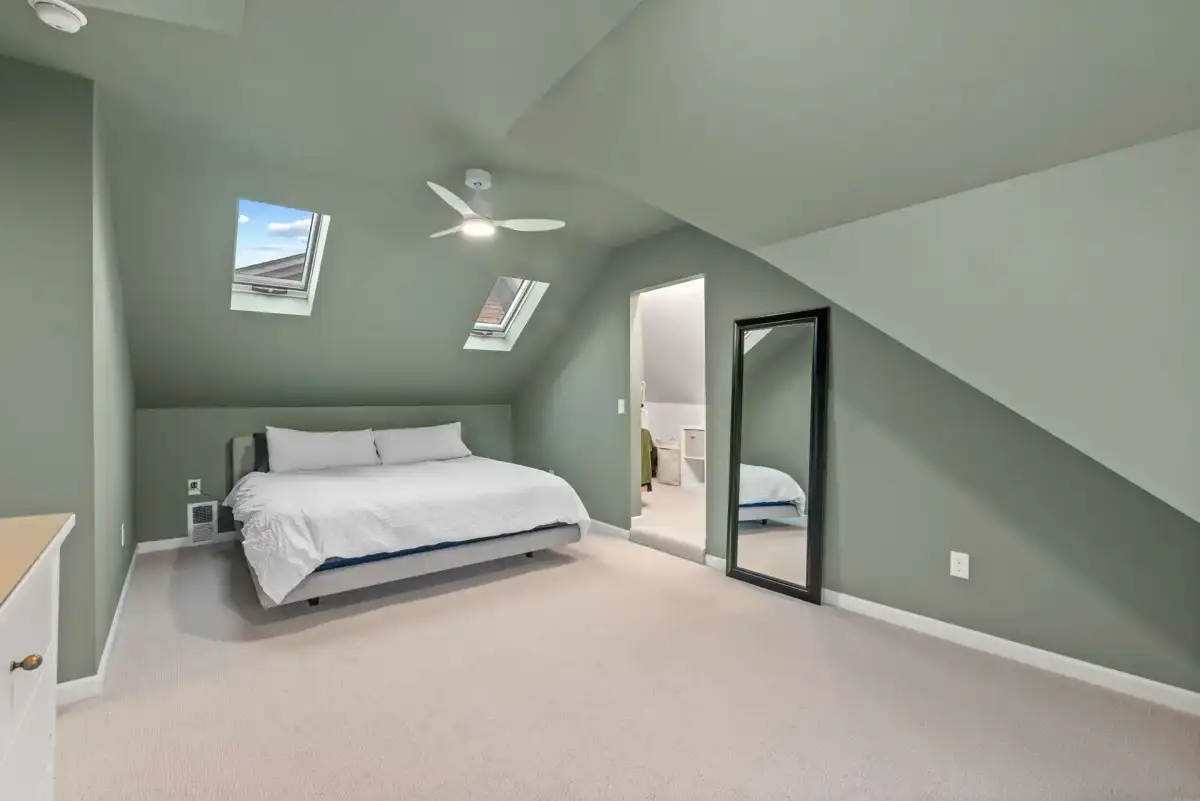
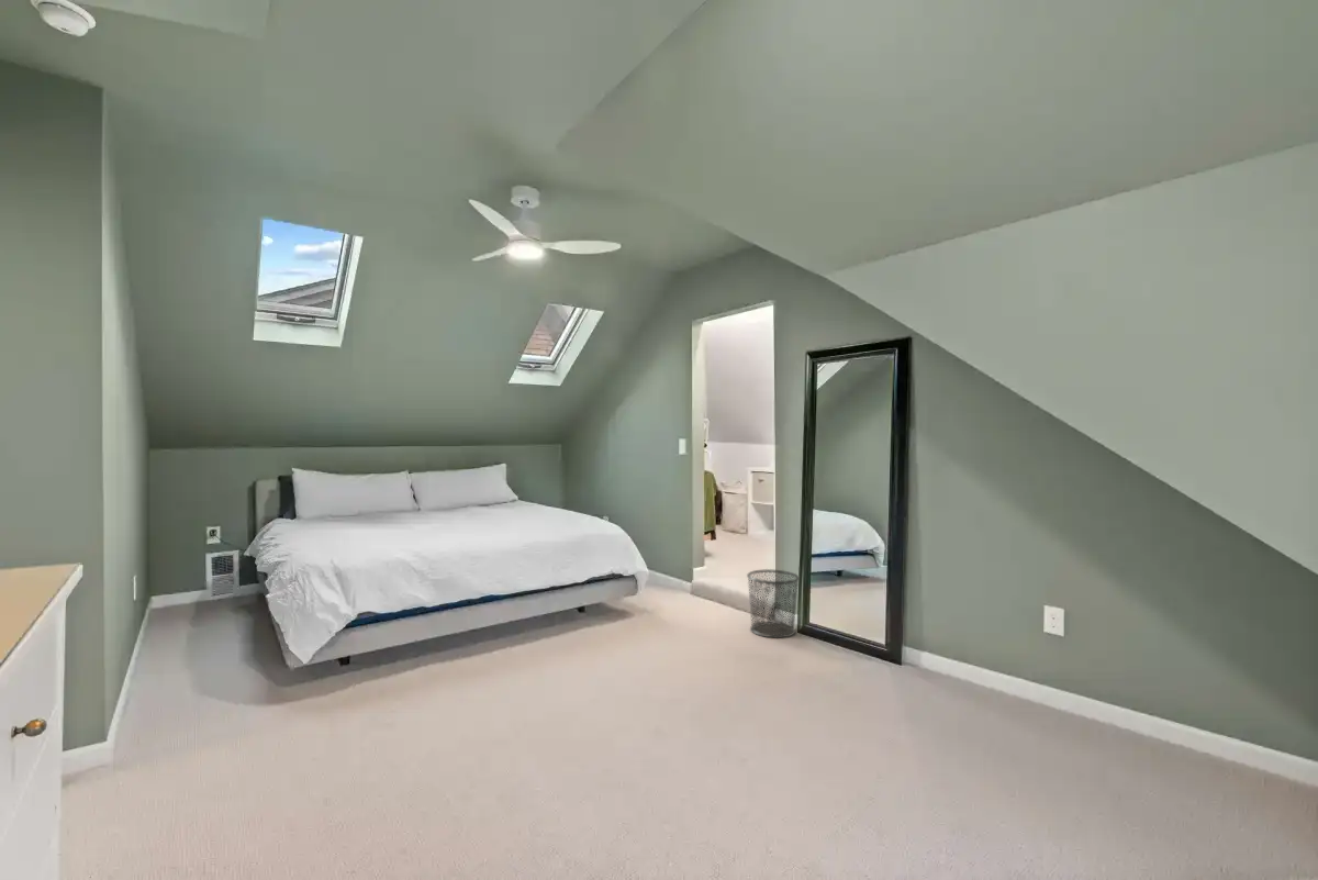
+ waste bin (772, 602)
